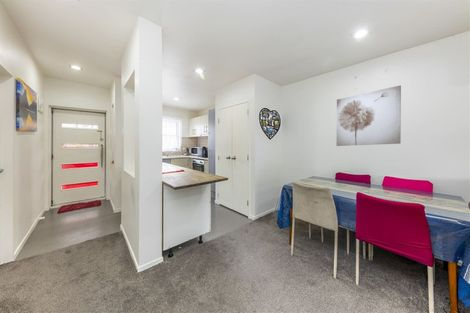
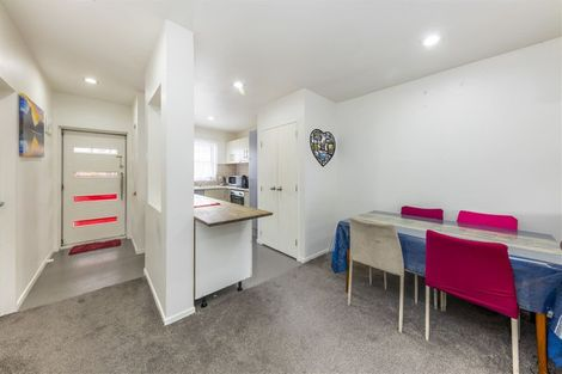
- wall art (365, 119)
